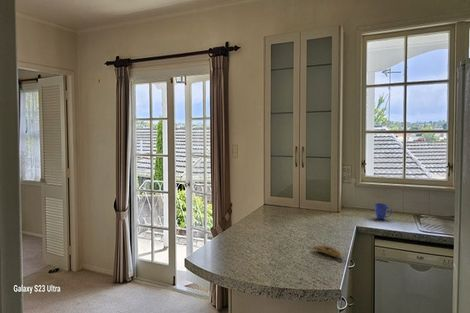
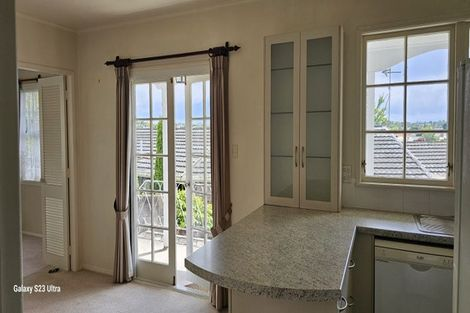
- mug (383, 212)
- banana (329, 251)
